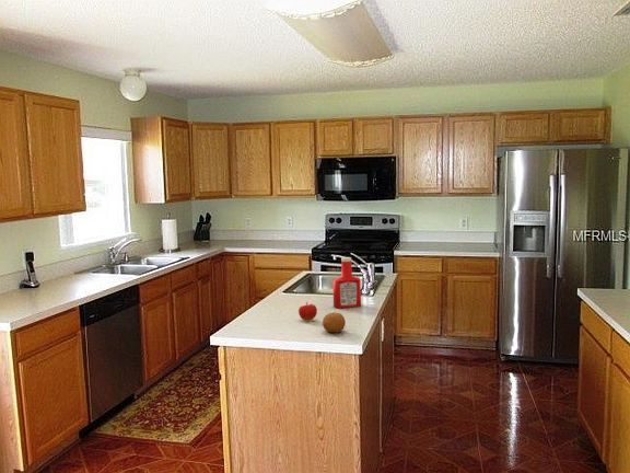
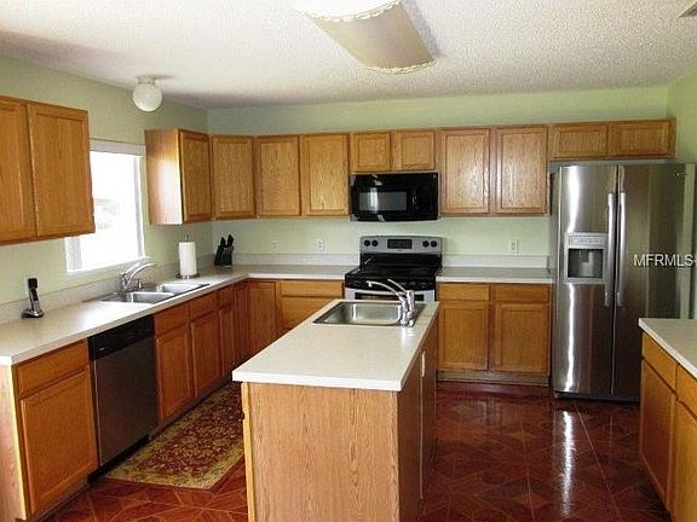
- fruit (307, 311)
- fruit (334, 322)
- soap bottle (347, 281)
